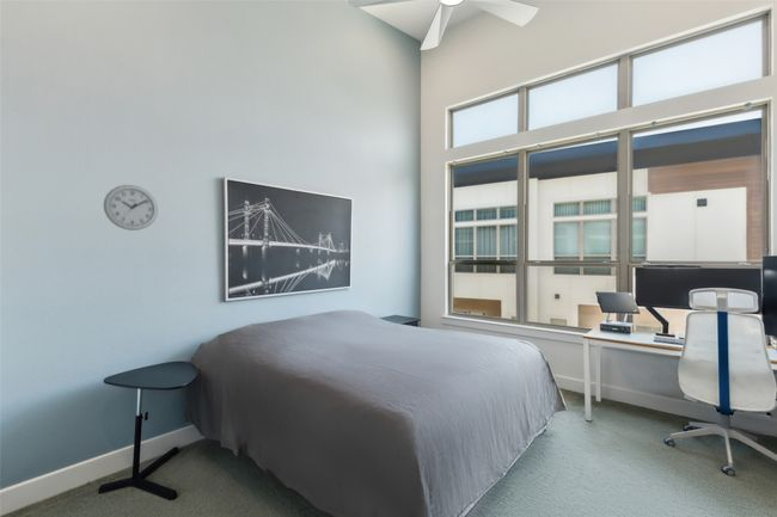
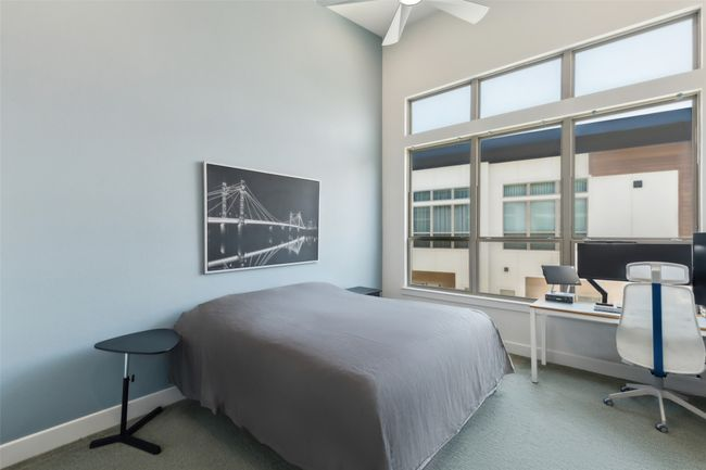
- wall clock (131, 207)
